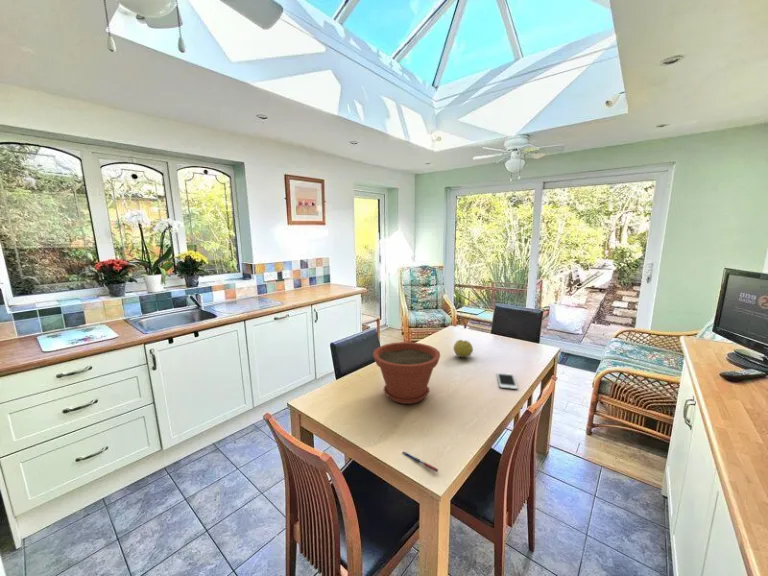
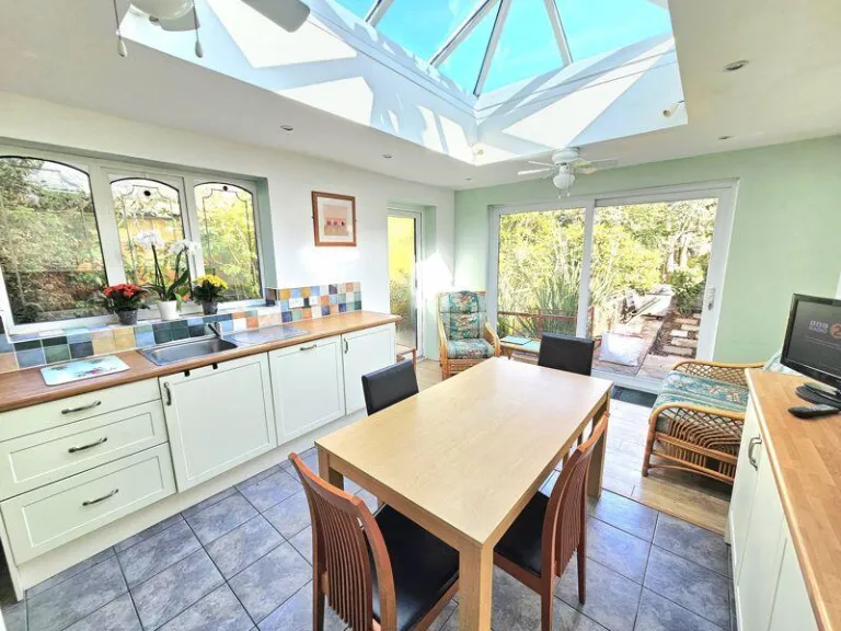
- plant pot (406, 374)
- fruit (462, 348)
- cell phone (506, 380)
- pen (419, 460)
